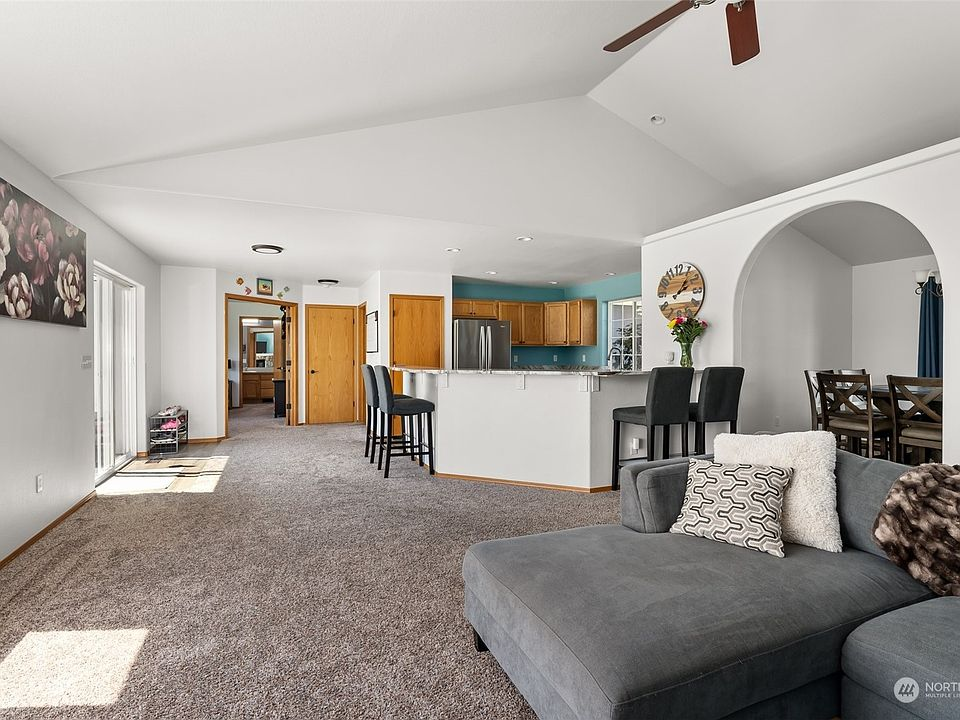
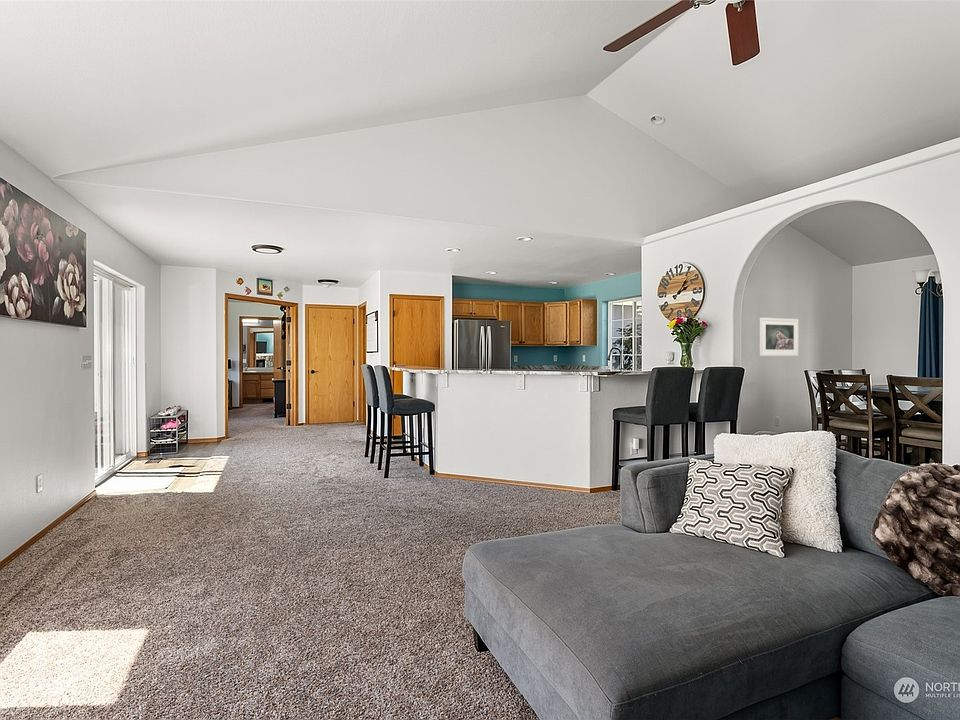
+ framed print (779, 337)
